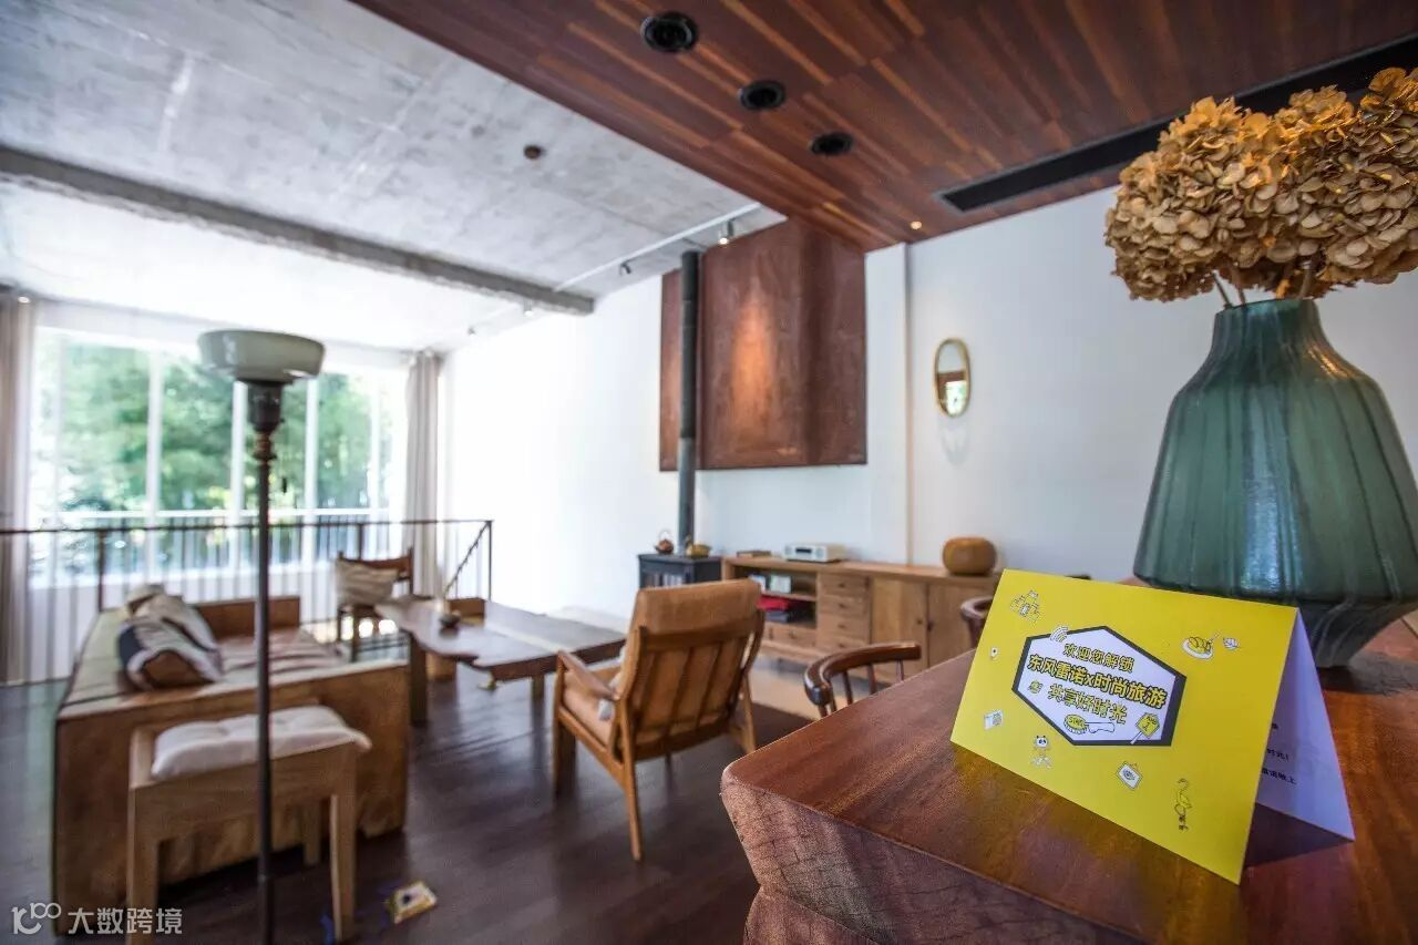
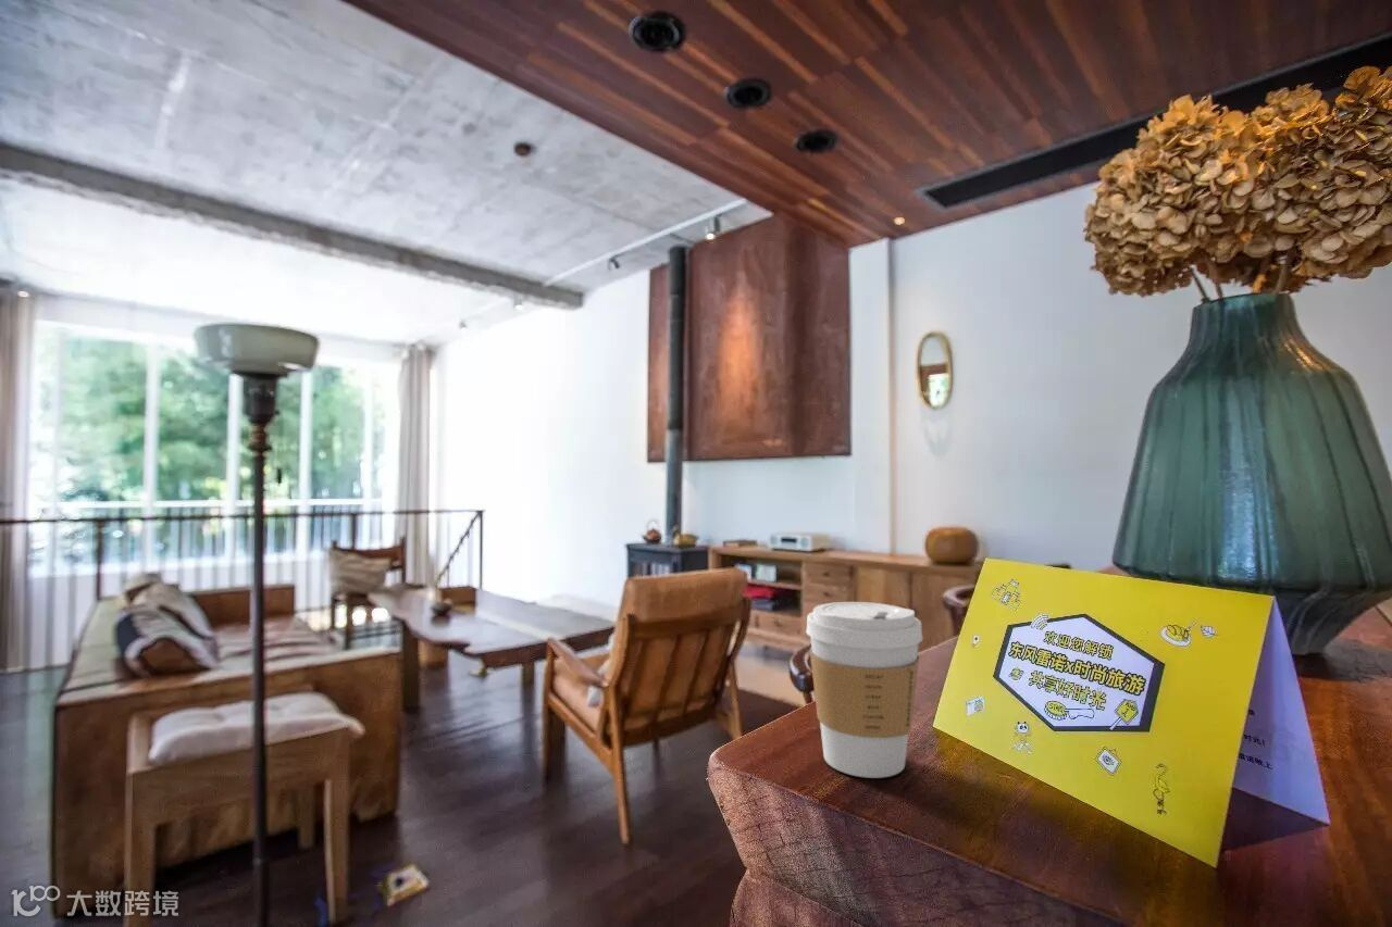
+ coffee cup (862, 681)
